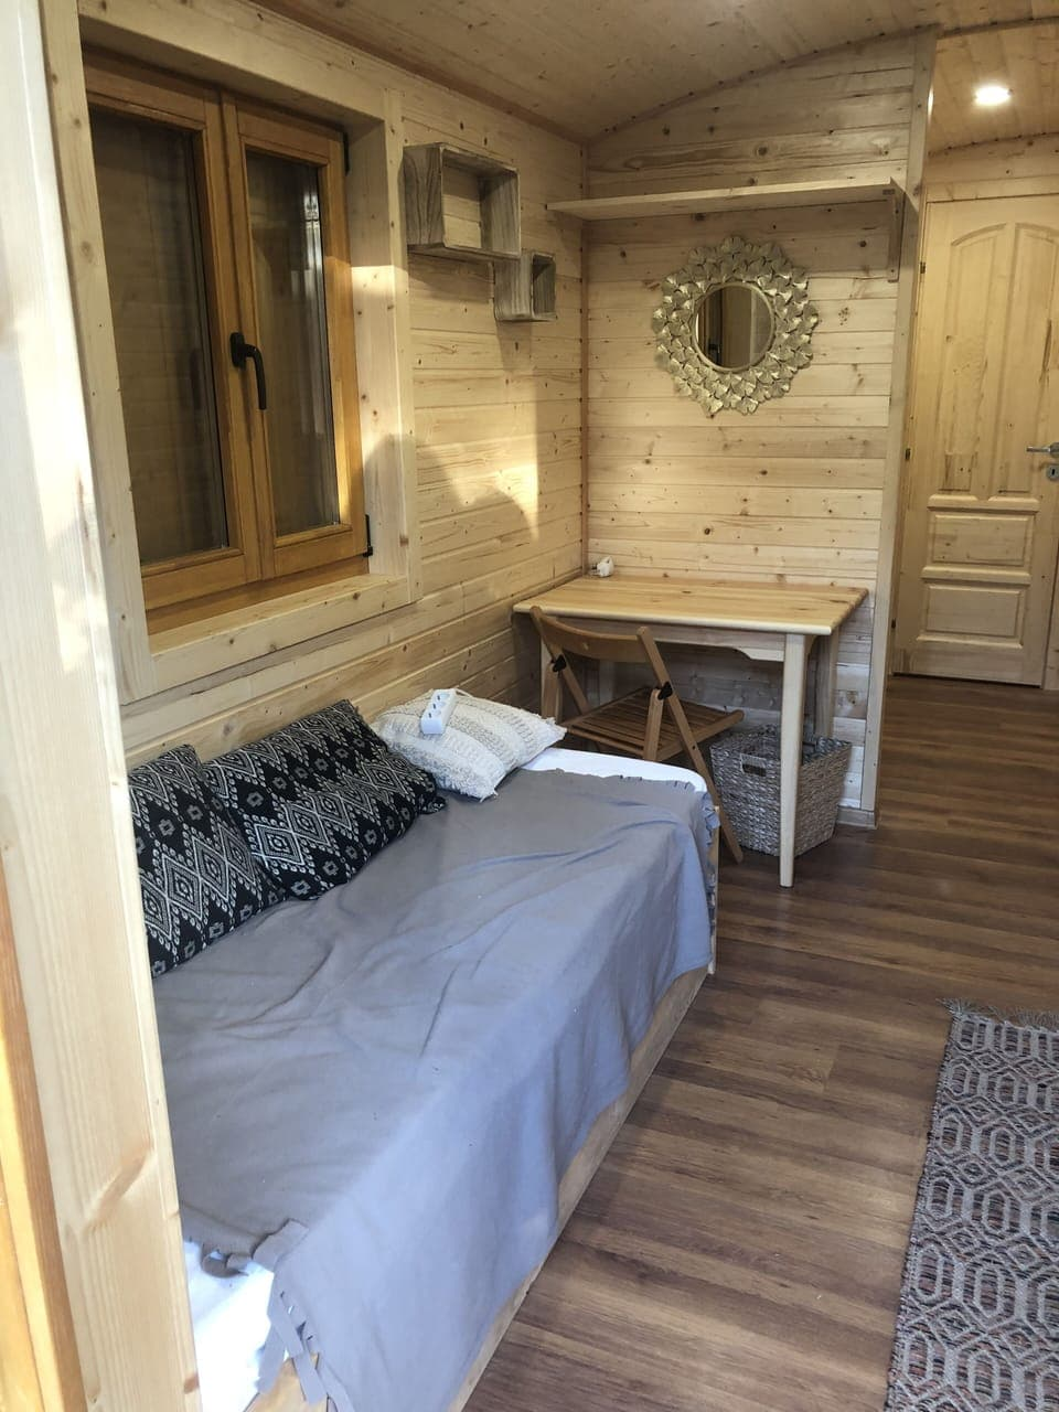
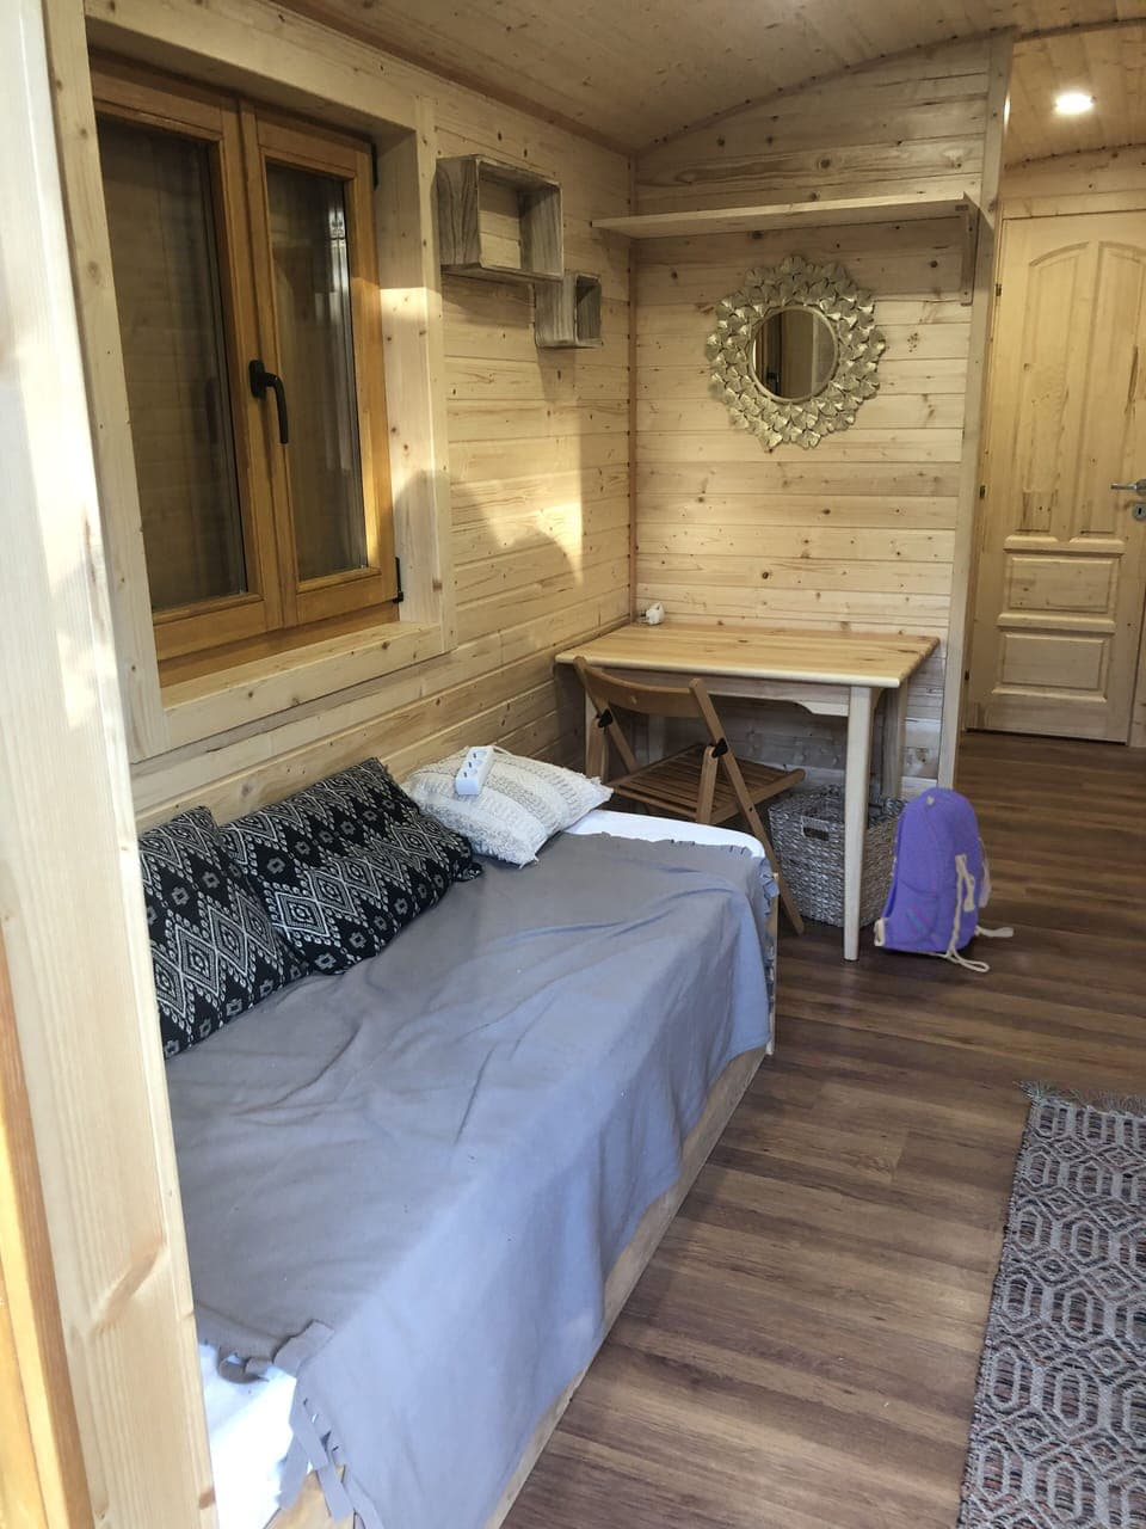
+ backpack (943, 867)
